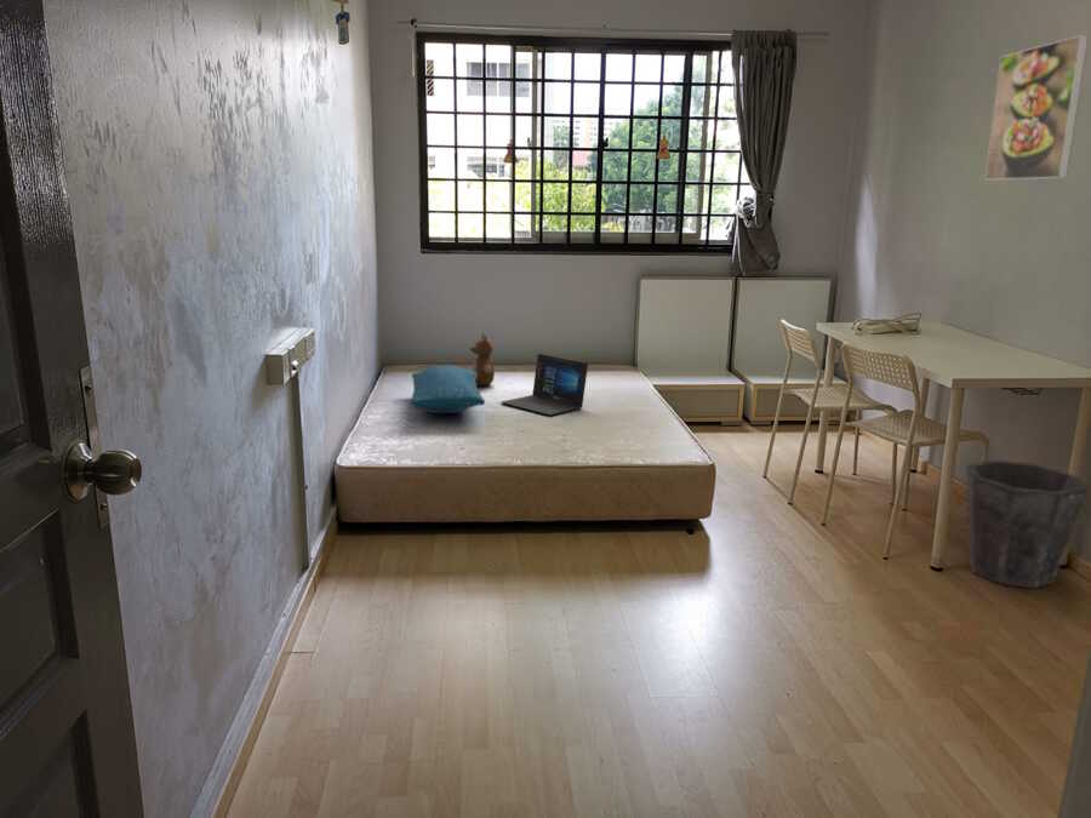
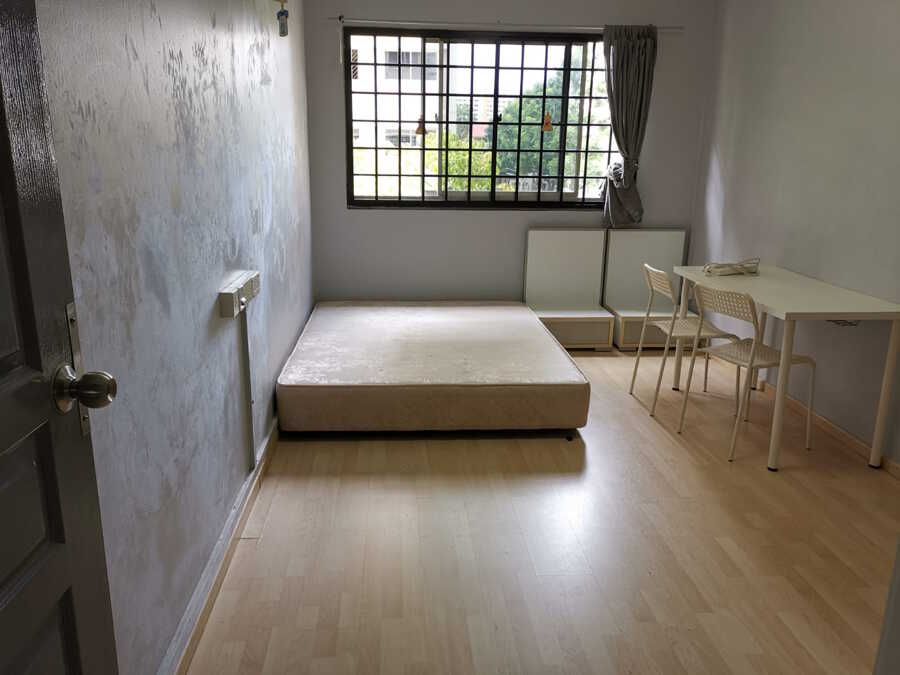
- teddy bear (476, 360)
- pillow (446, 389)
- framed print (1032, 114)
- waste bin (1017, 524)
- laptop (543, 383)
